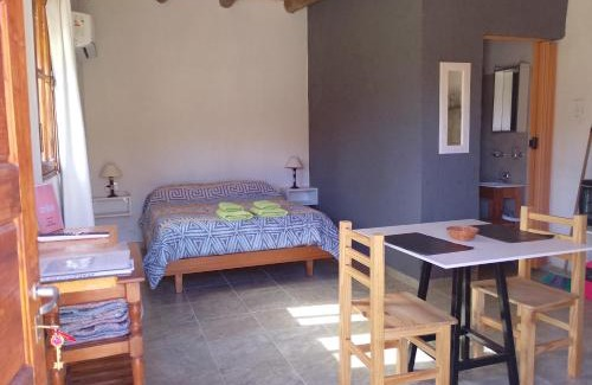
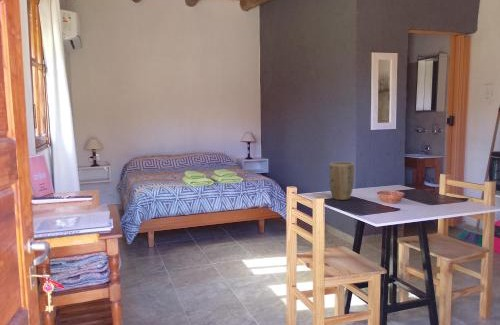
+ plant pot (341, 180)
